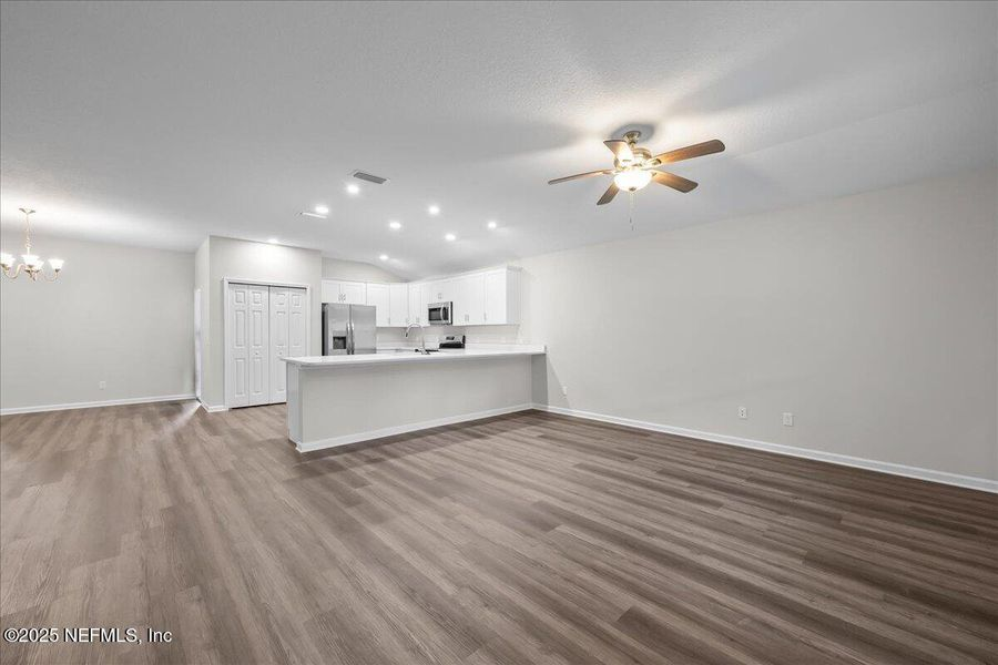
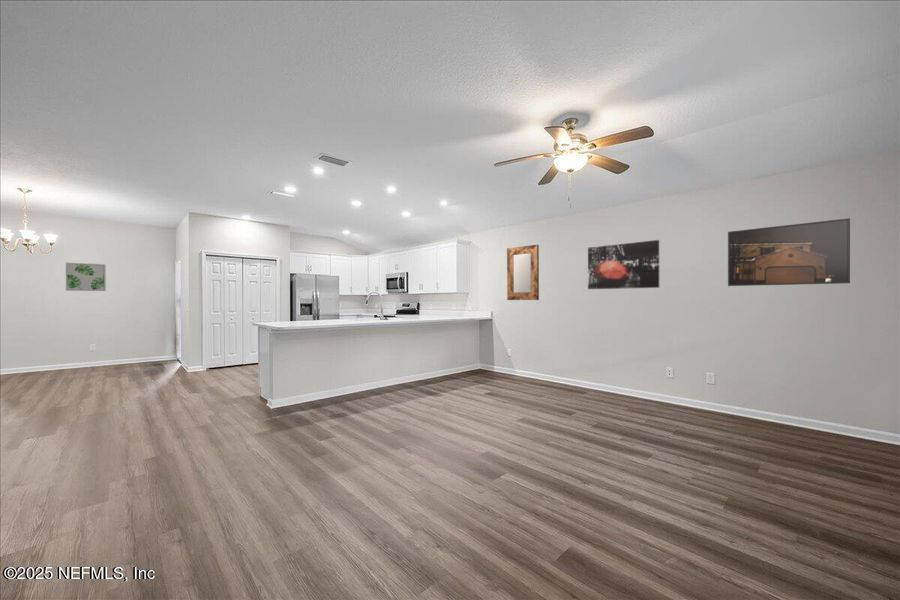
+ home mirror (522, 273)
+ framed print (783, 255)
+ wall art (621, 266)
+ wall art (86, 277)
